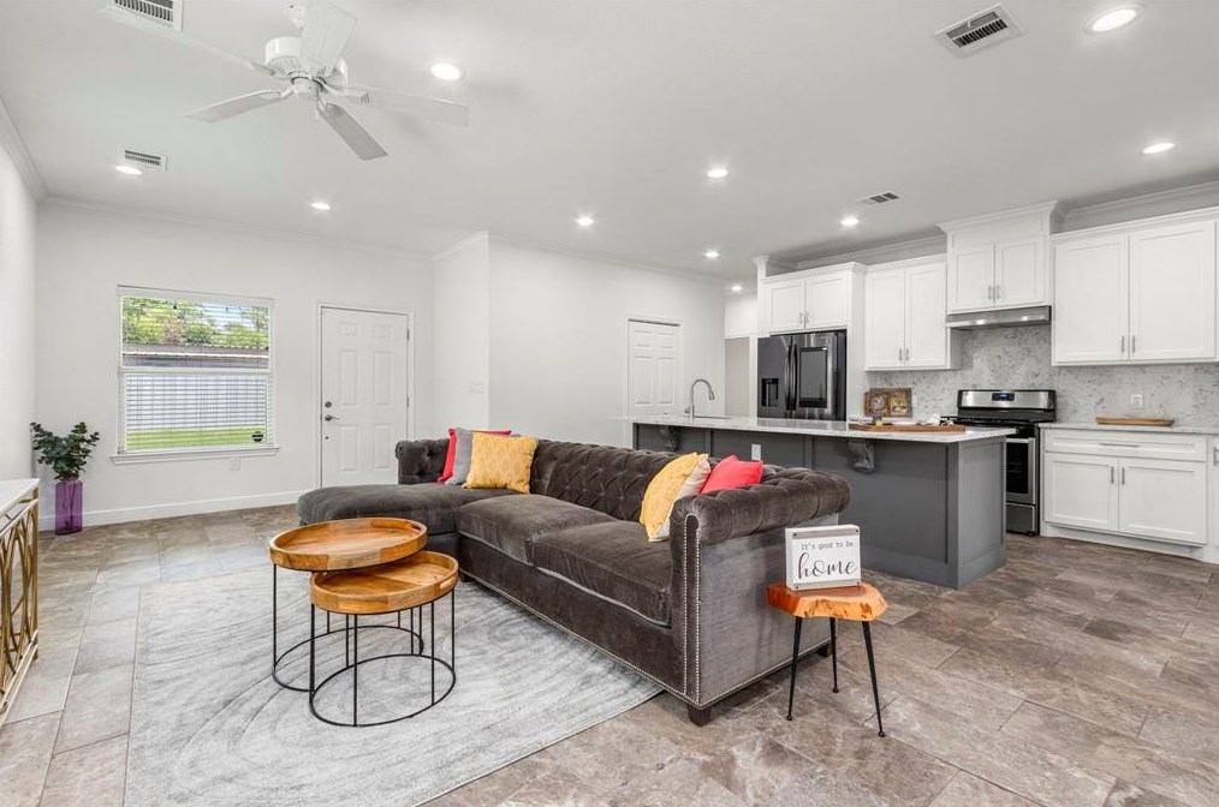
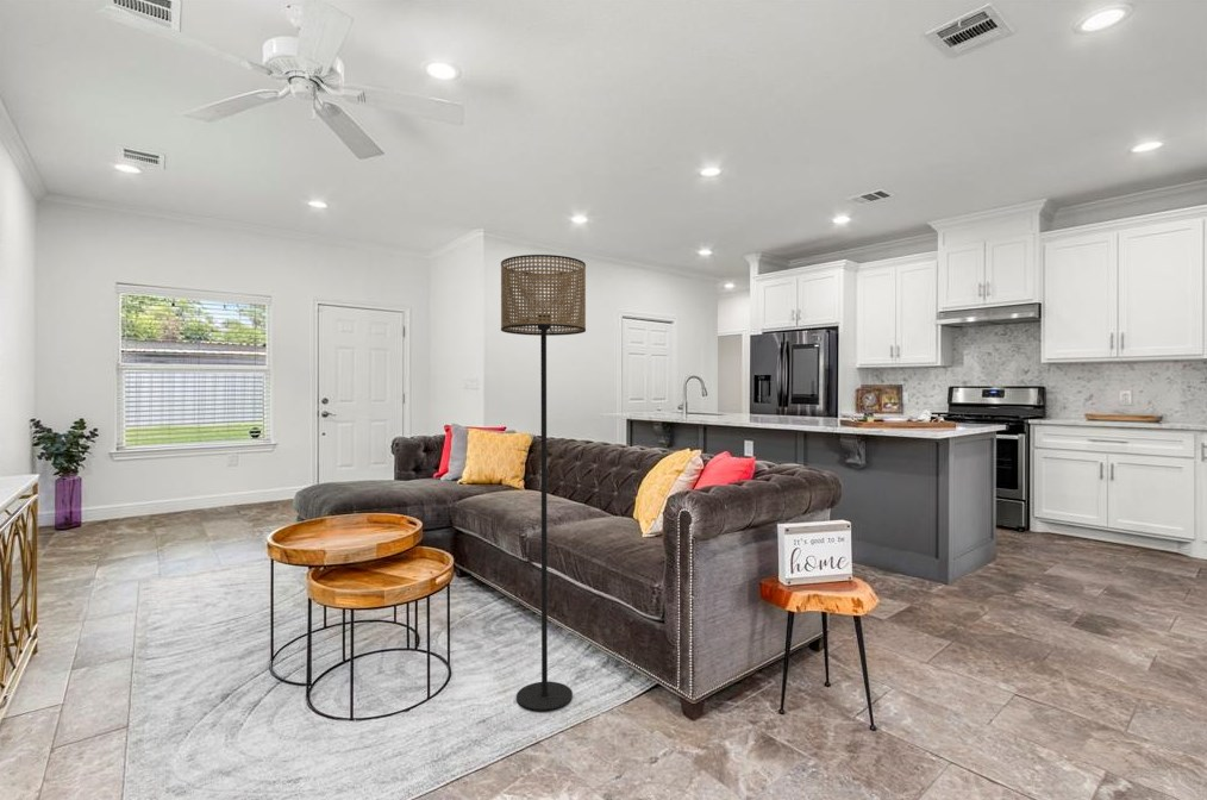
+ floor lamp (544, 480)
